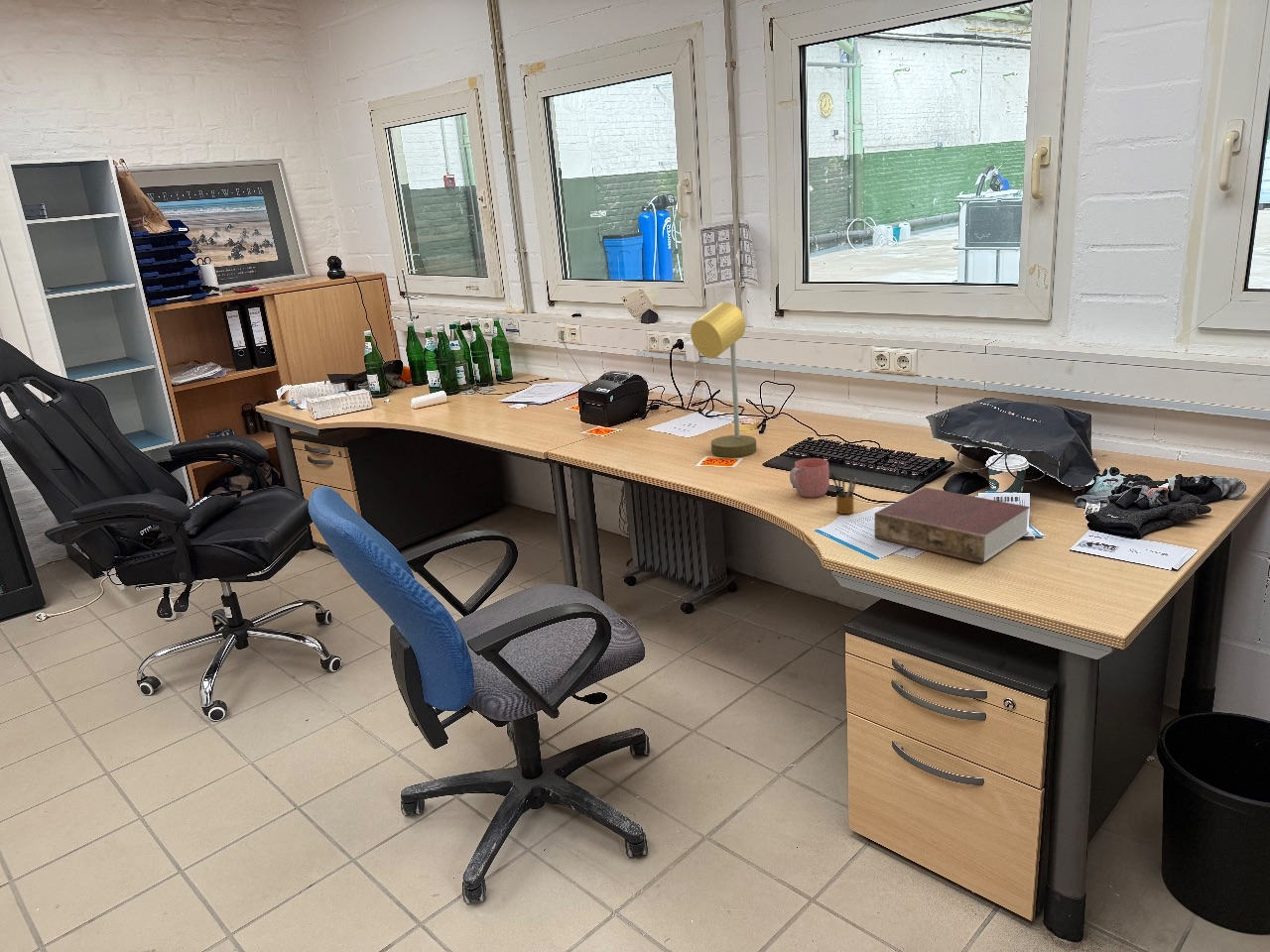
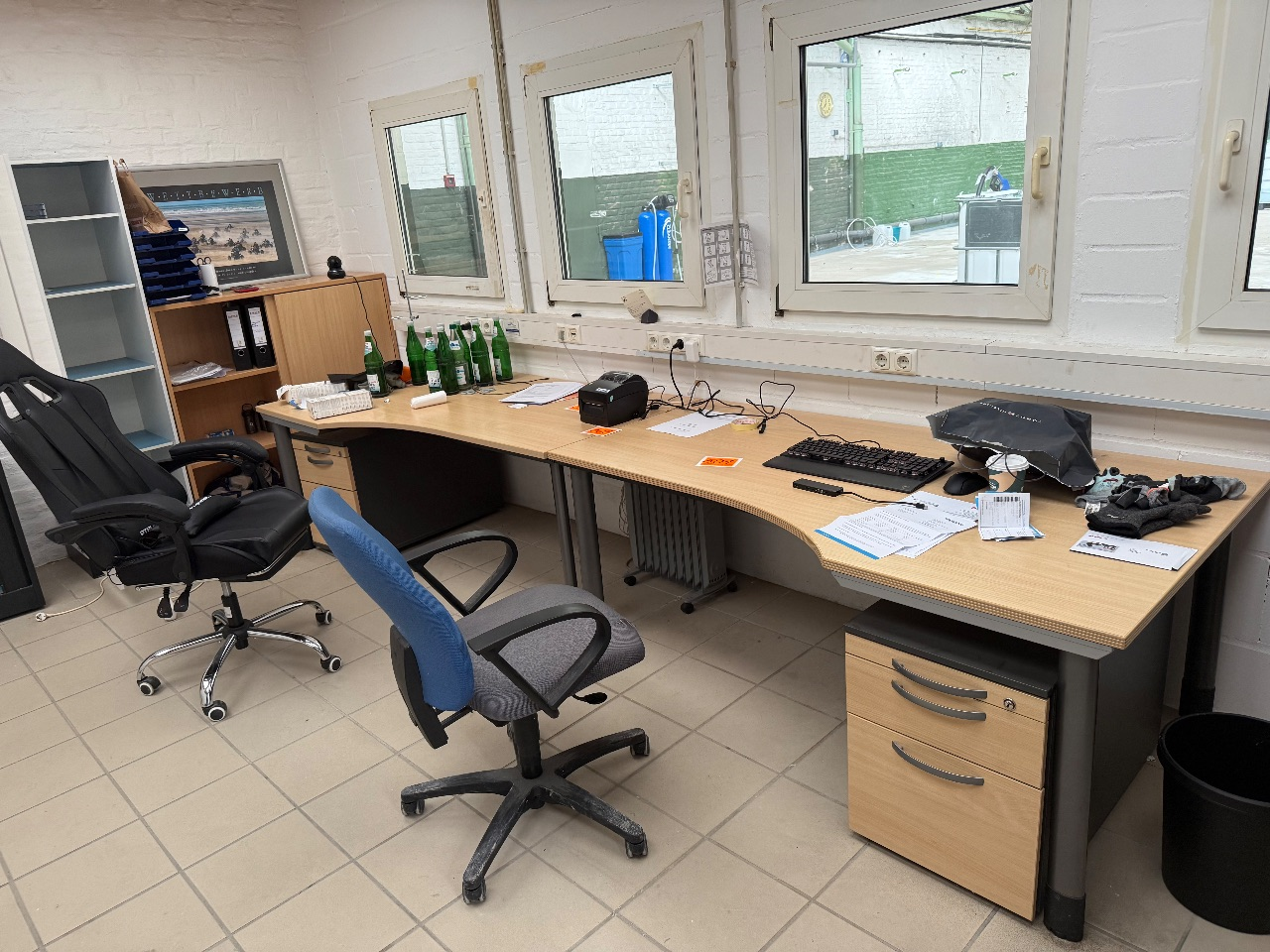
- mug (808, 479)
- pencil box (843, 491)
- book (951, 522)
- desk lamp (732, 379)
